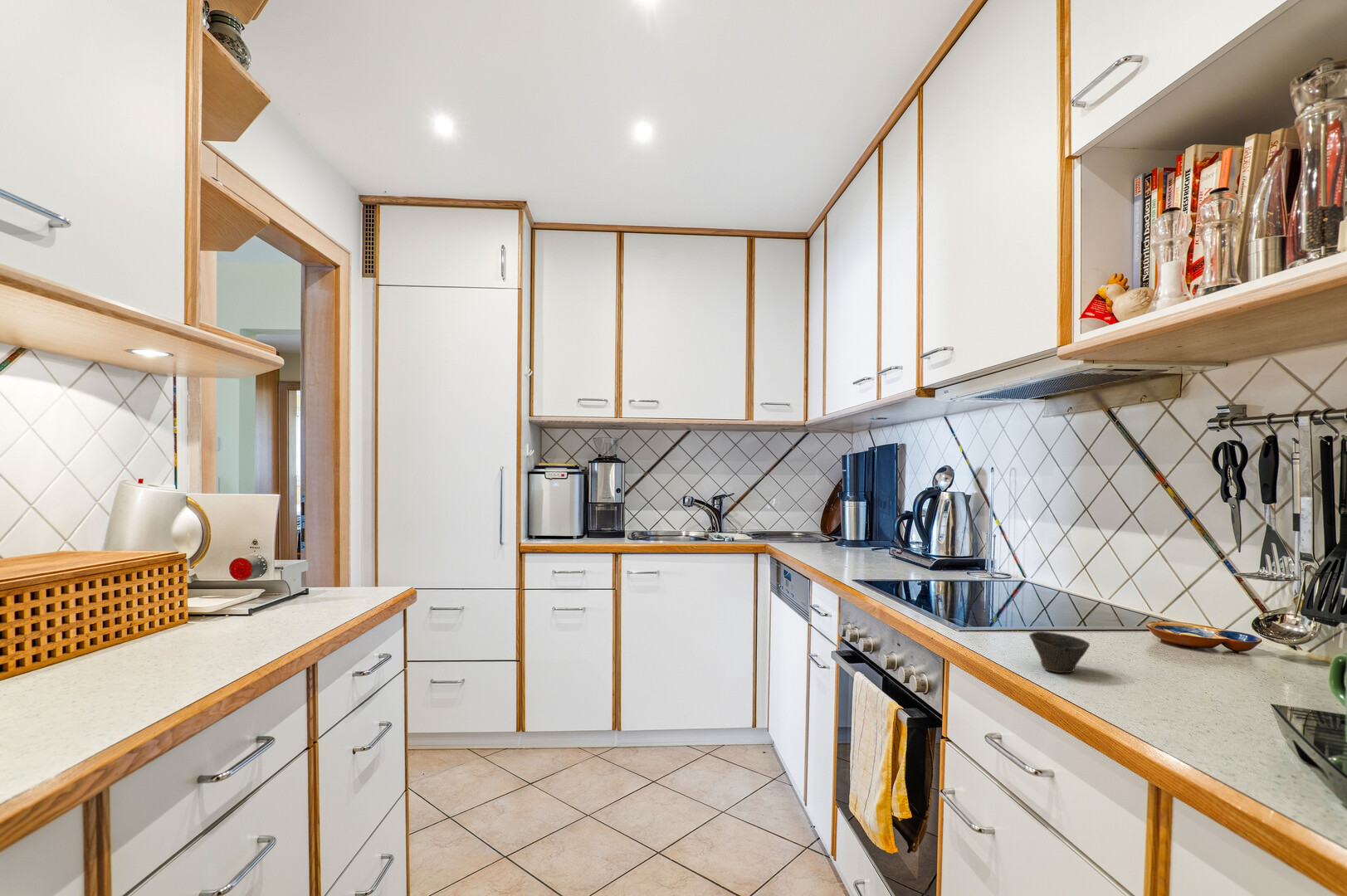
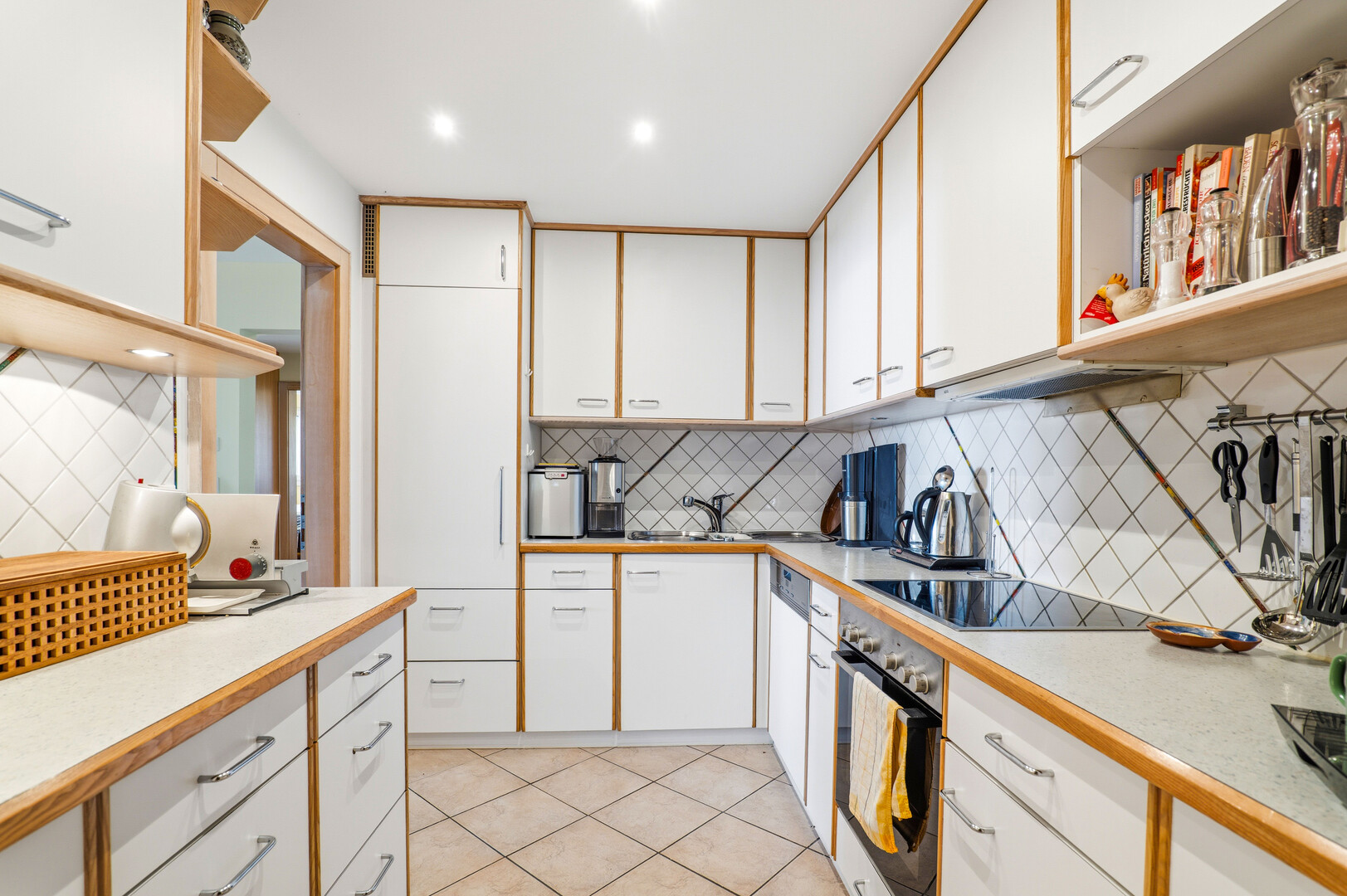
- cup (1057, 652)
